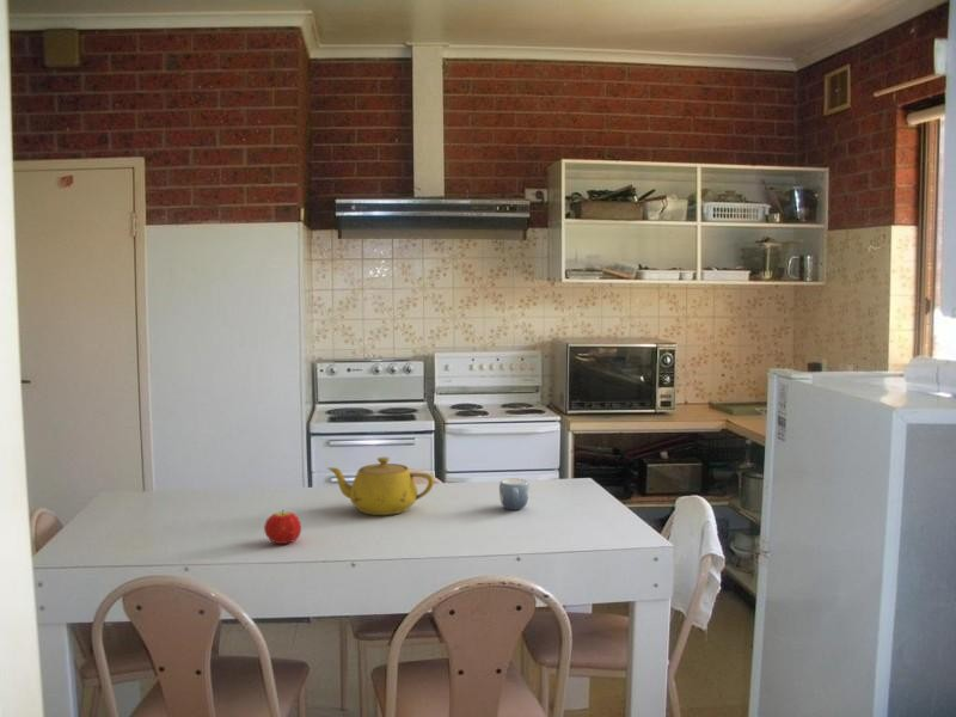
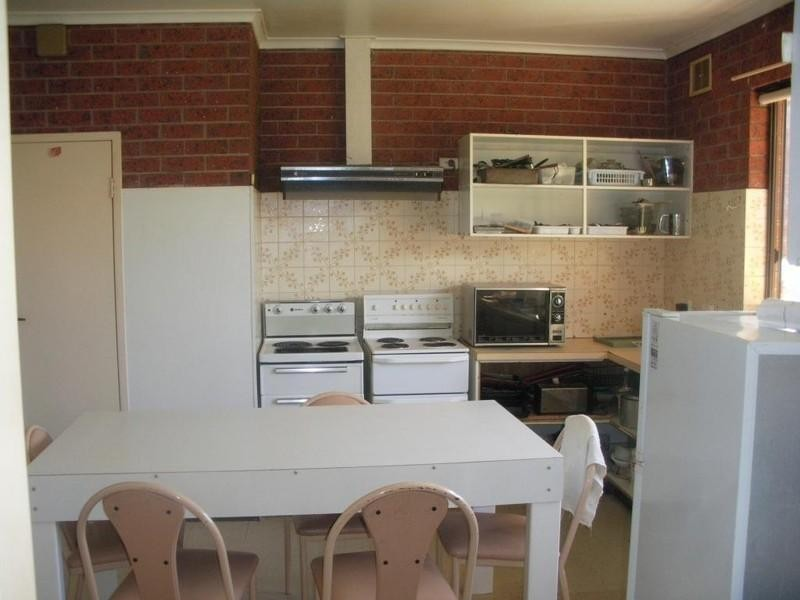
- fruit (283, 526)
- teapot (380, 483)
- mug (514, 496)
